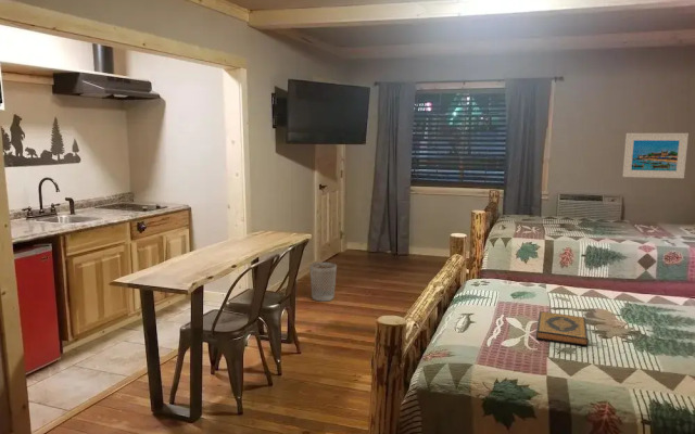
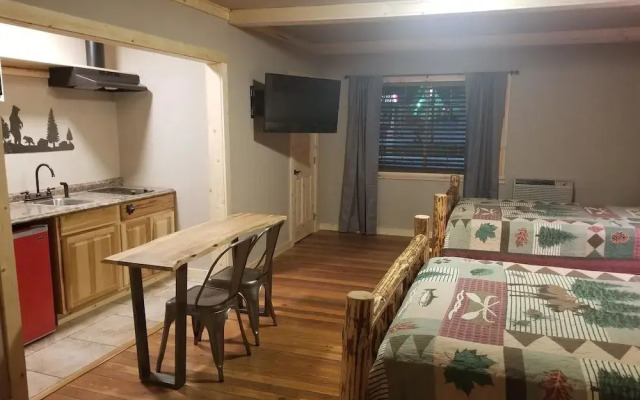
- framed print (654, 155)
- hardback book (561, 327)
- wastebasket (323, 282)
